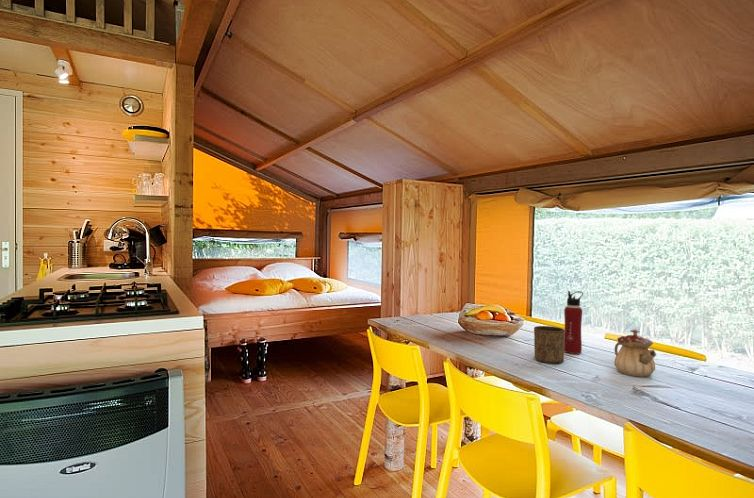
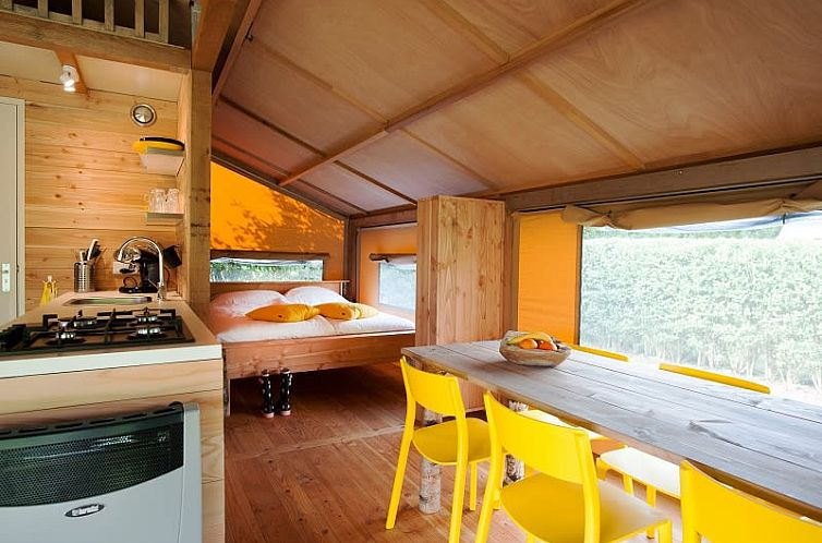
- water bottle (573, 321)
- teapot (633, 350)
- cup (548, 344)
